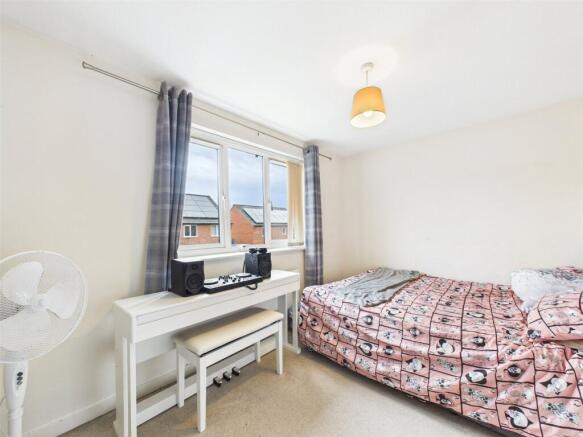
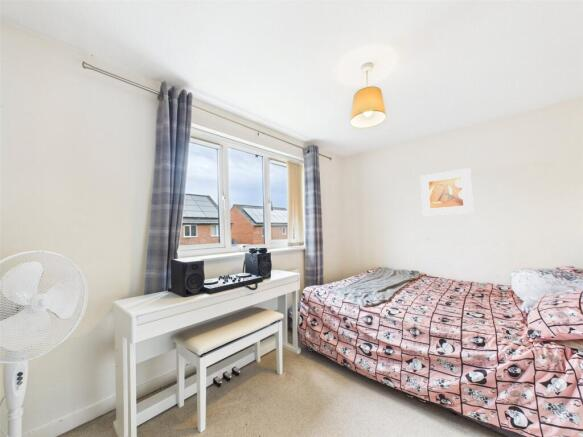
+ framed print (445, 193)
